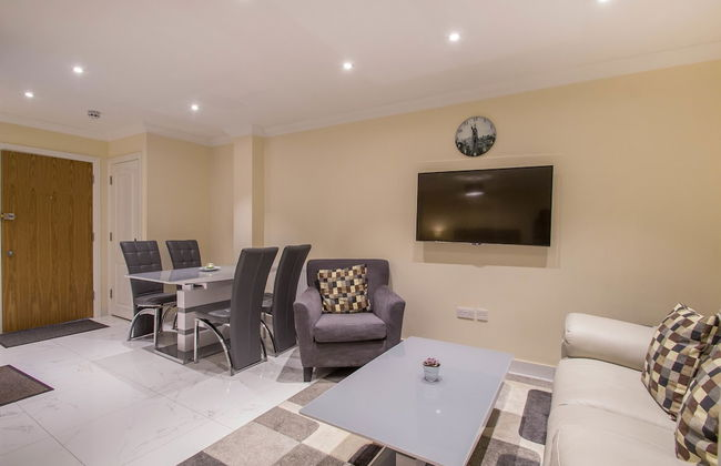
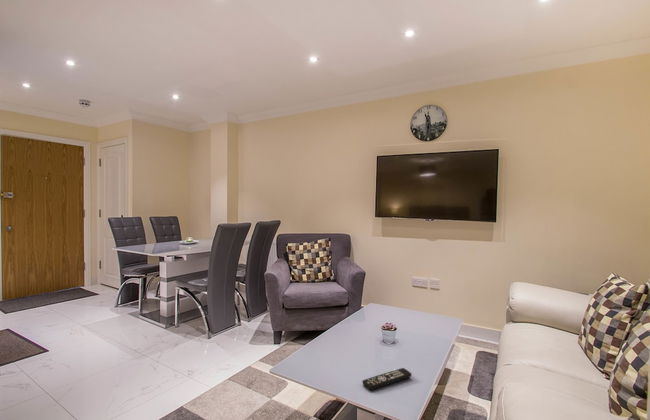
+ remote control (387, 378)
